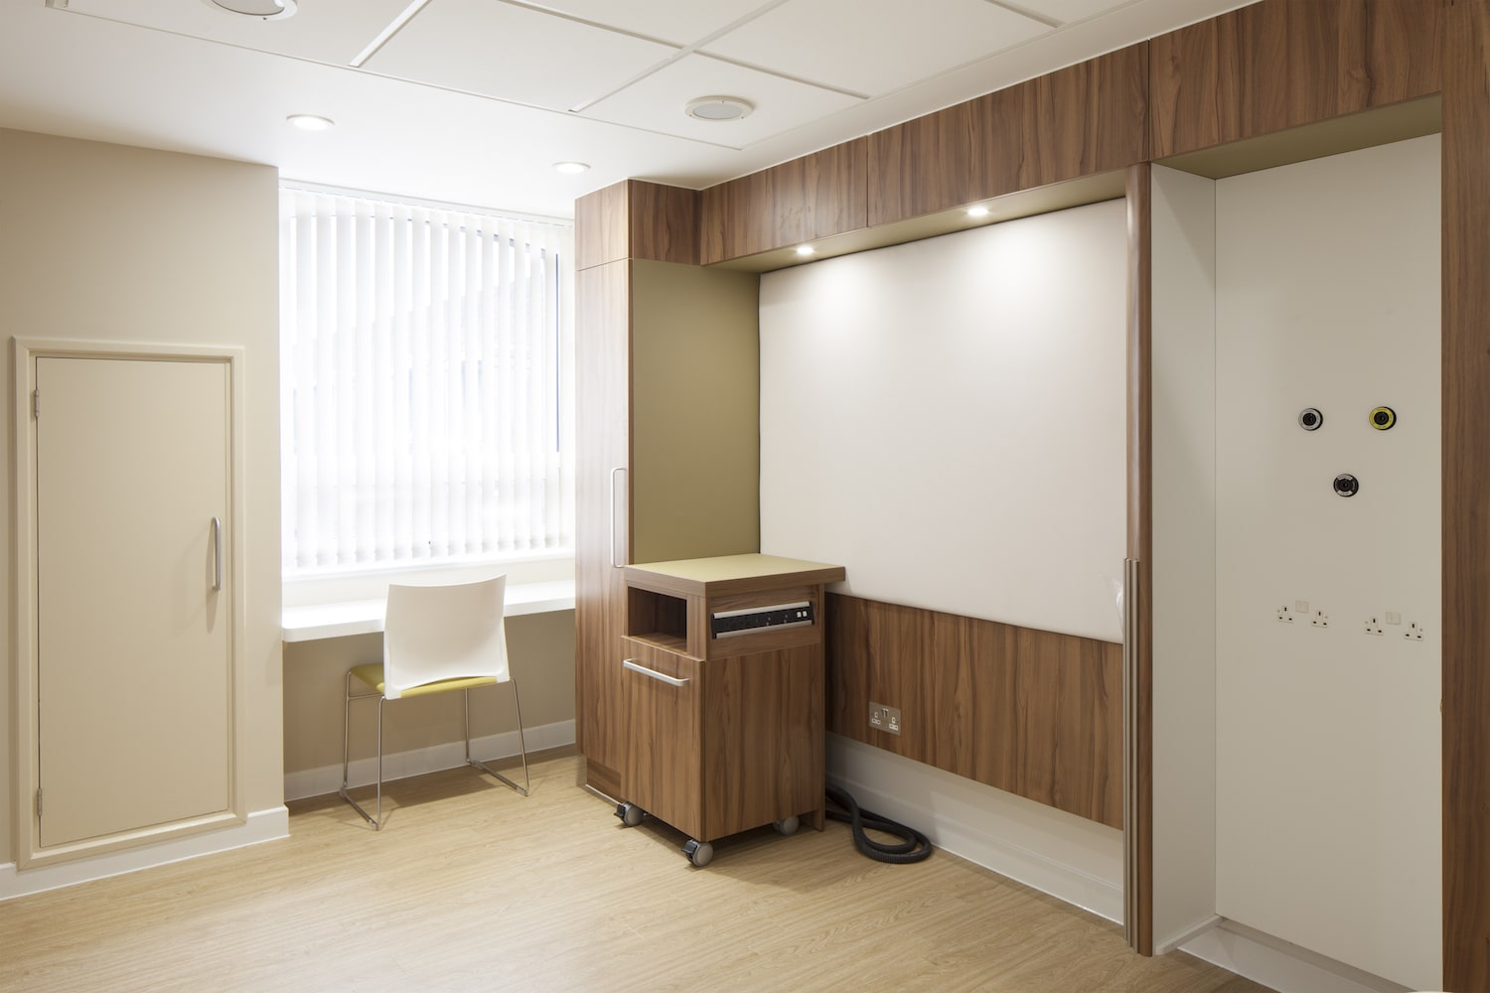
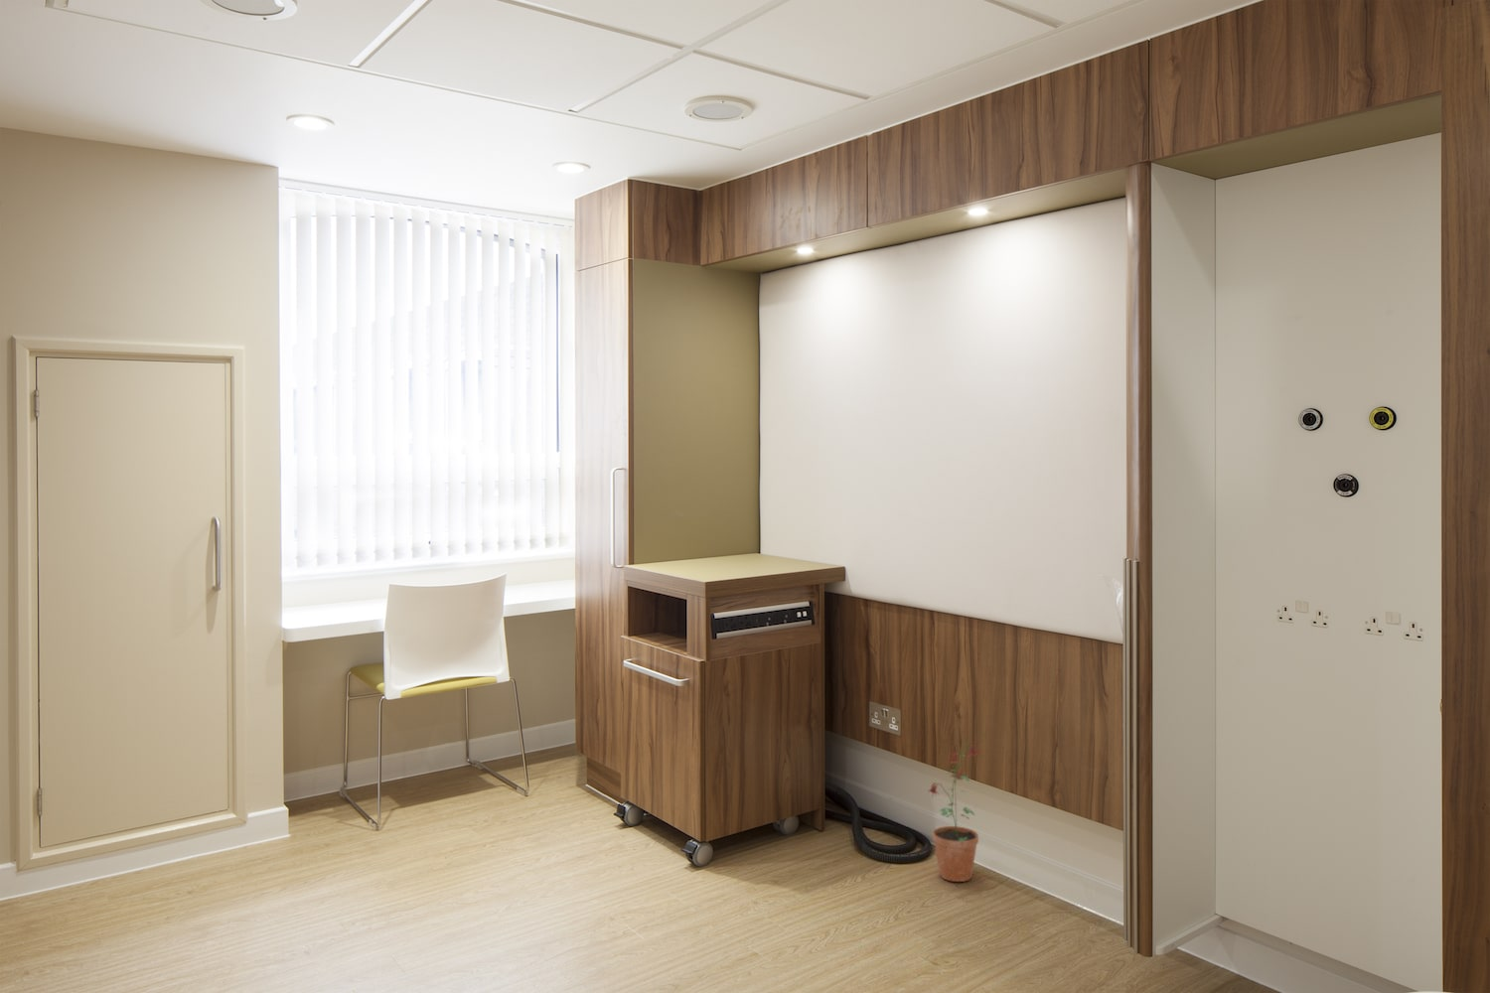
+ potted plant (951, 808)
